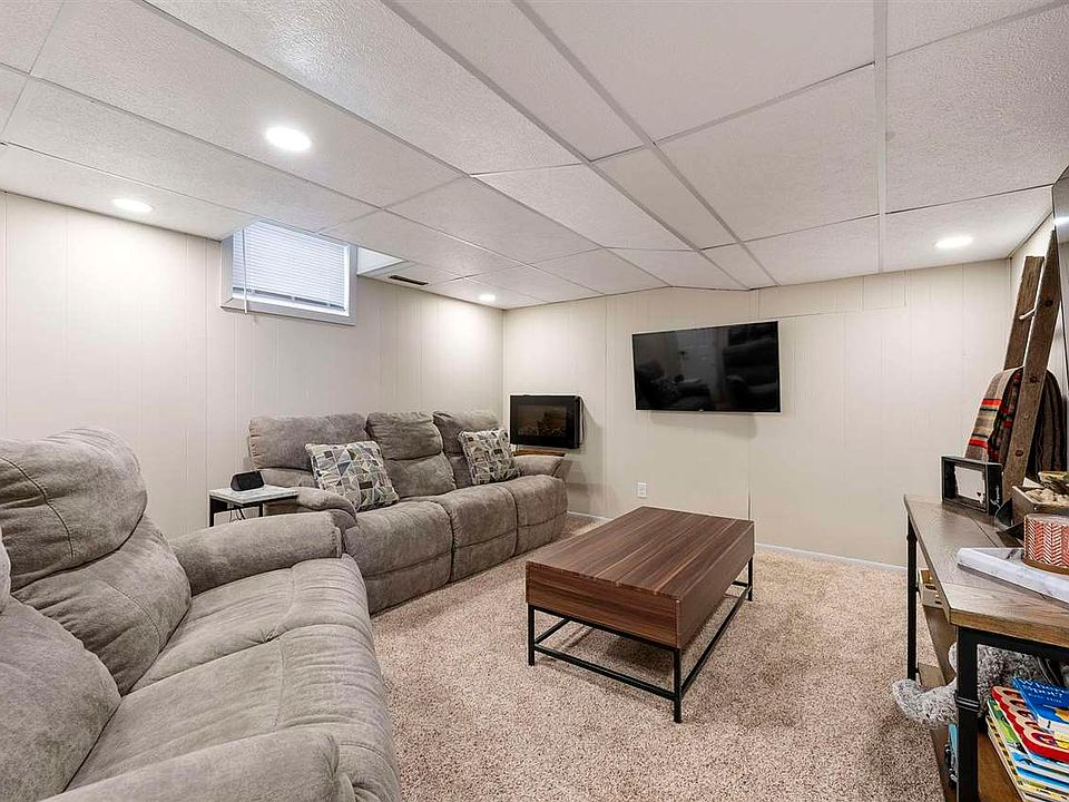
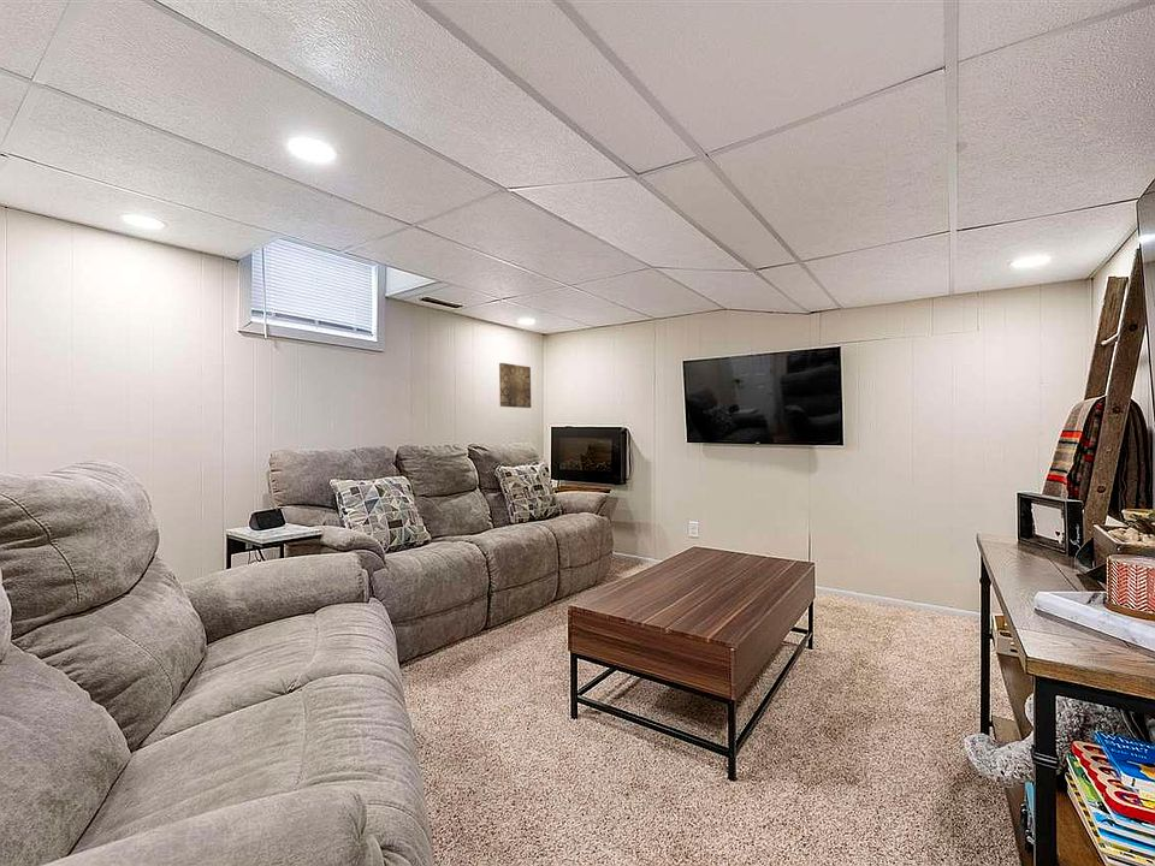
+ wall art (515, 386)
